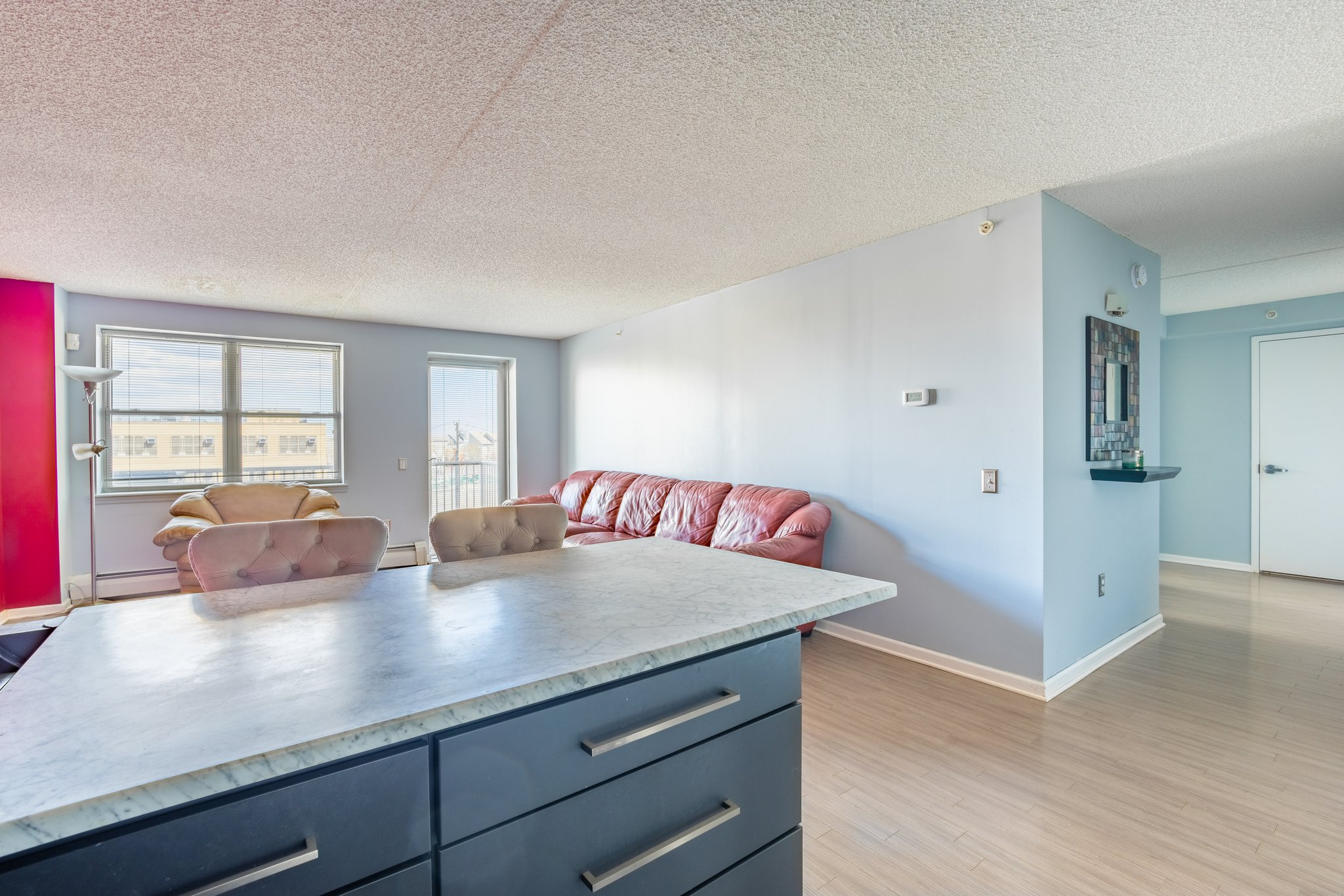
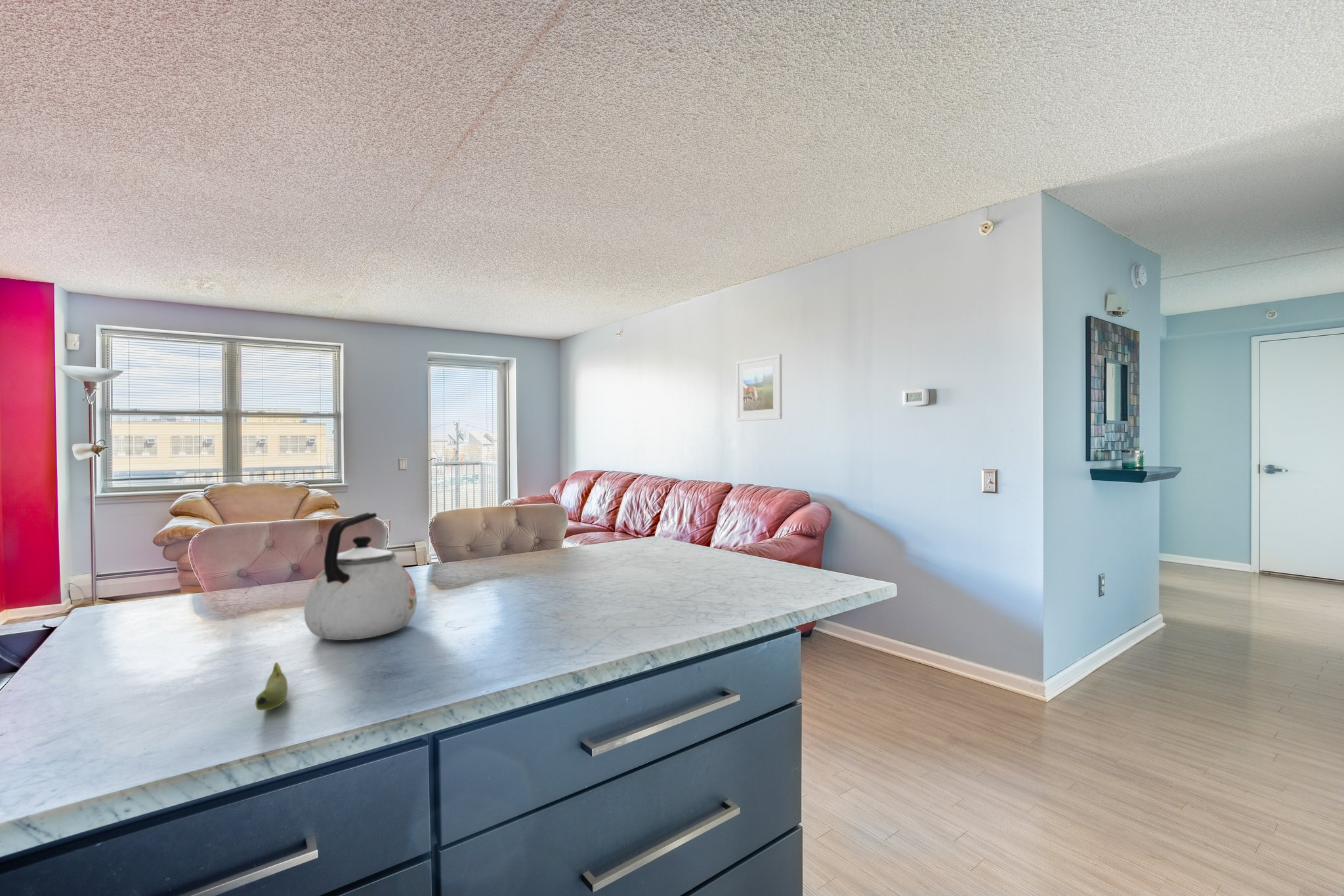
+ kettle (362, 572)
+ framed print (758, 389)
+ banana (274, 692)
